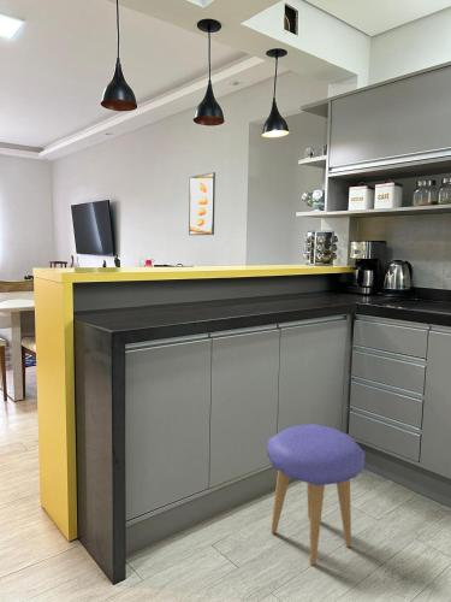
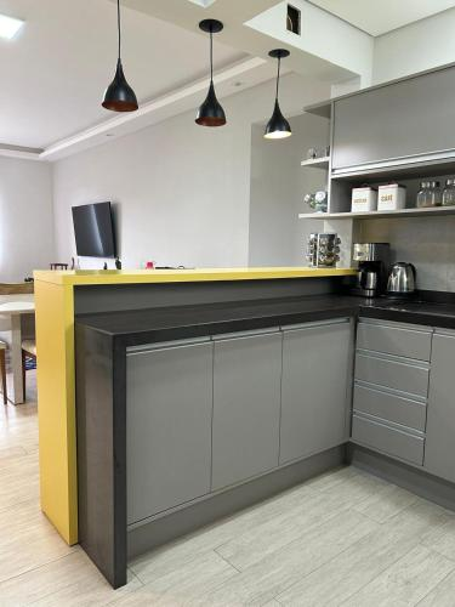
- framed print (201, 205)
- stool (313, 489)
